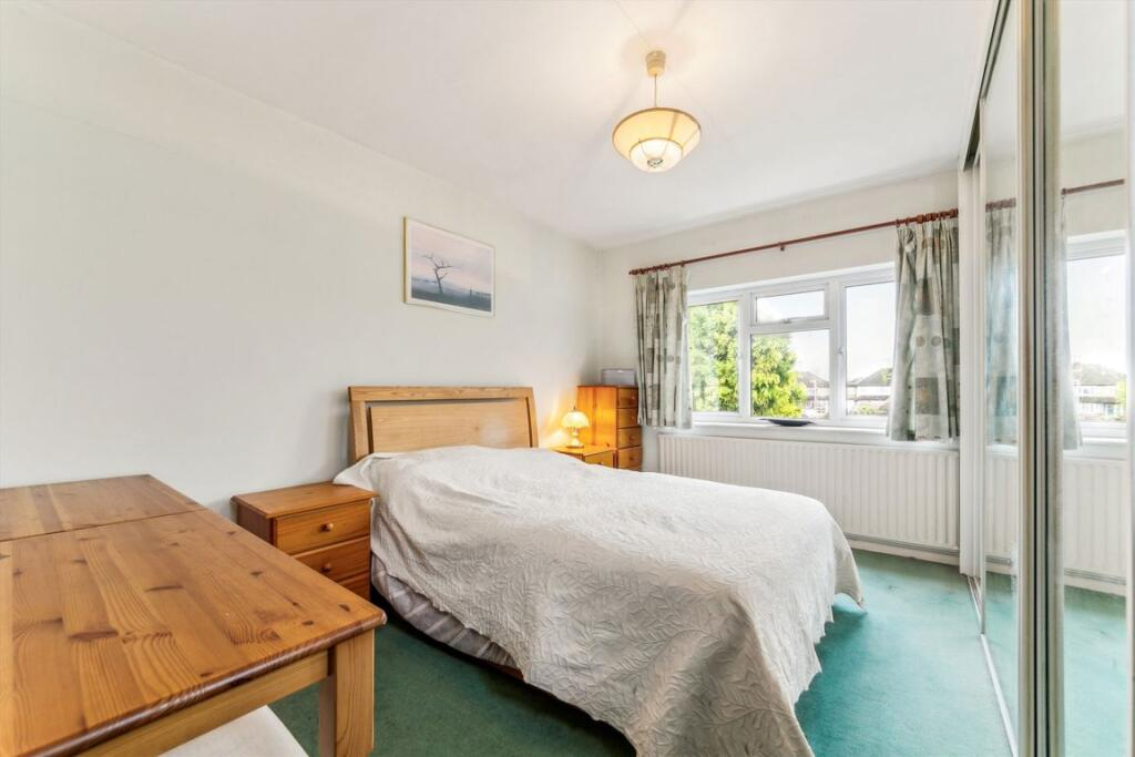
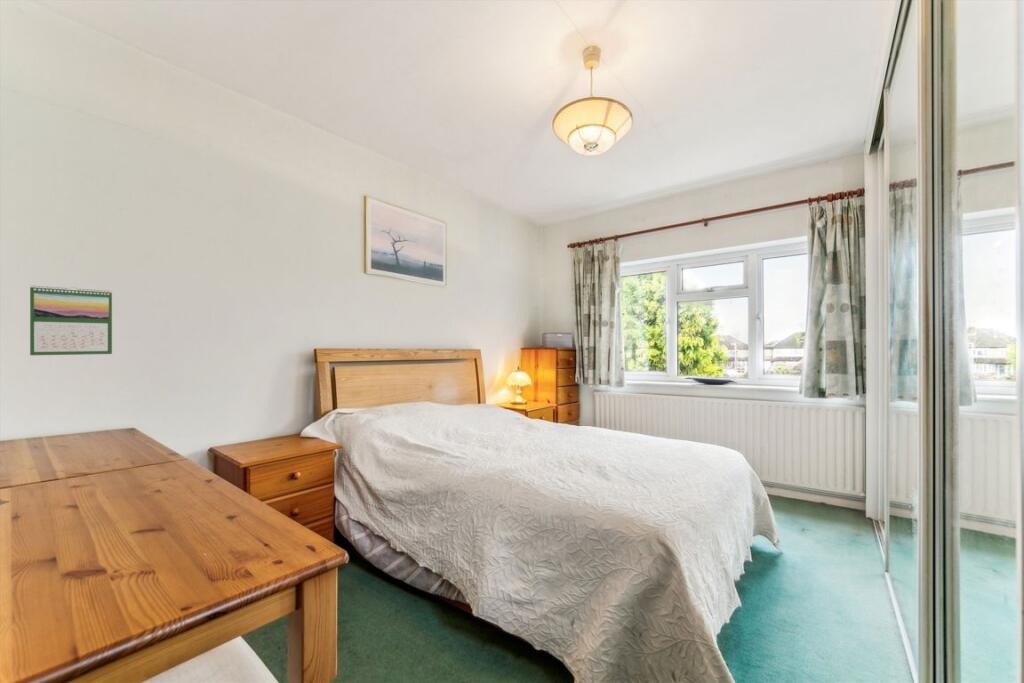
+ calendar (73, 320)
